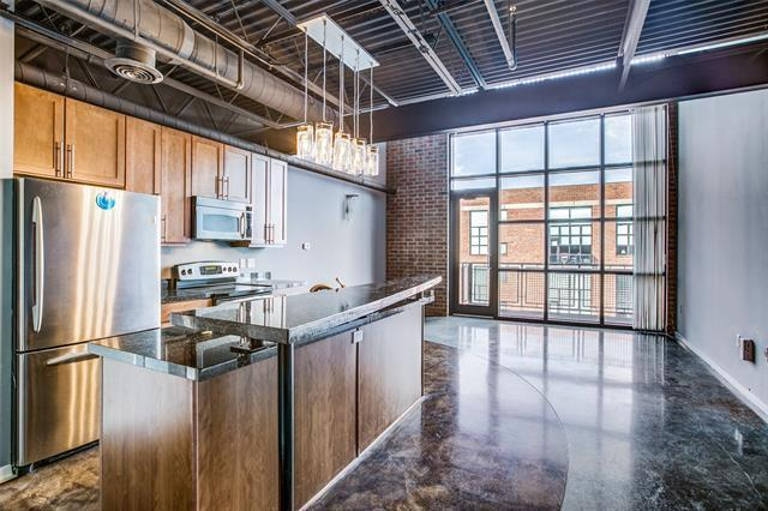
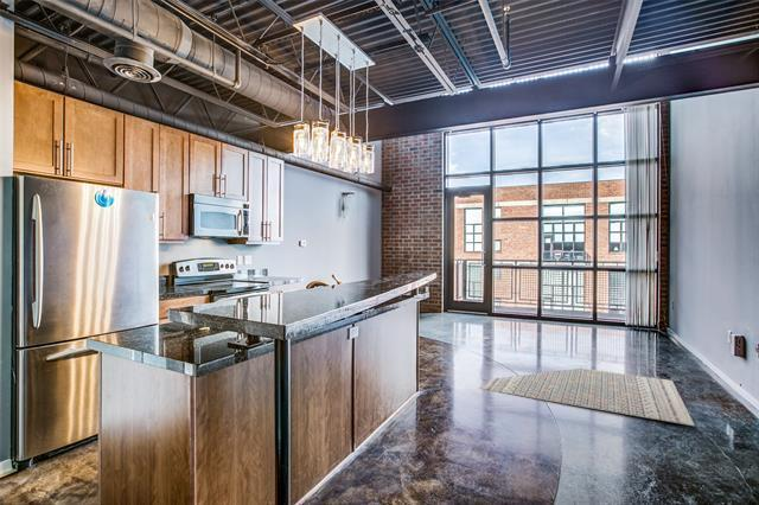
+ rug (578, 384)
